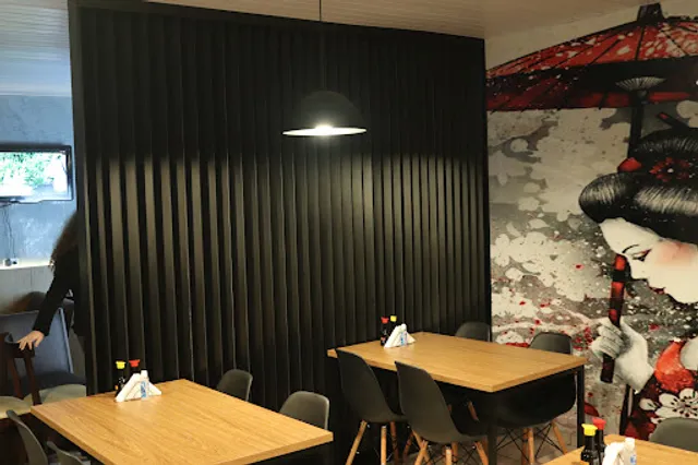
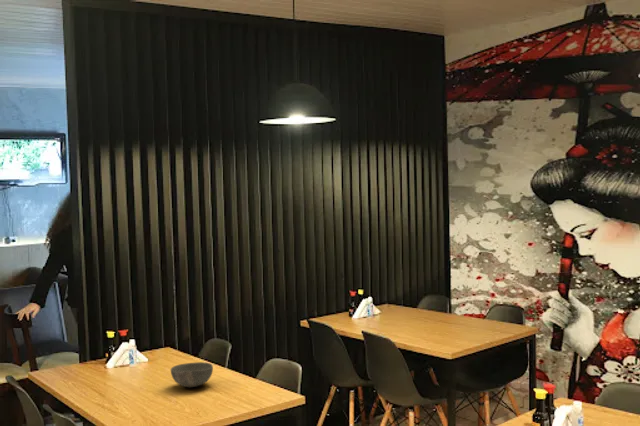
+ bowl (192, 376)
